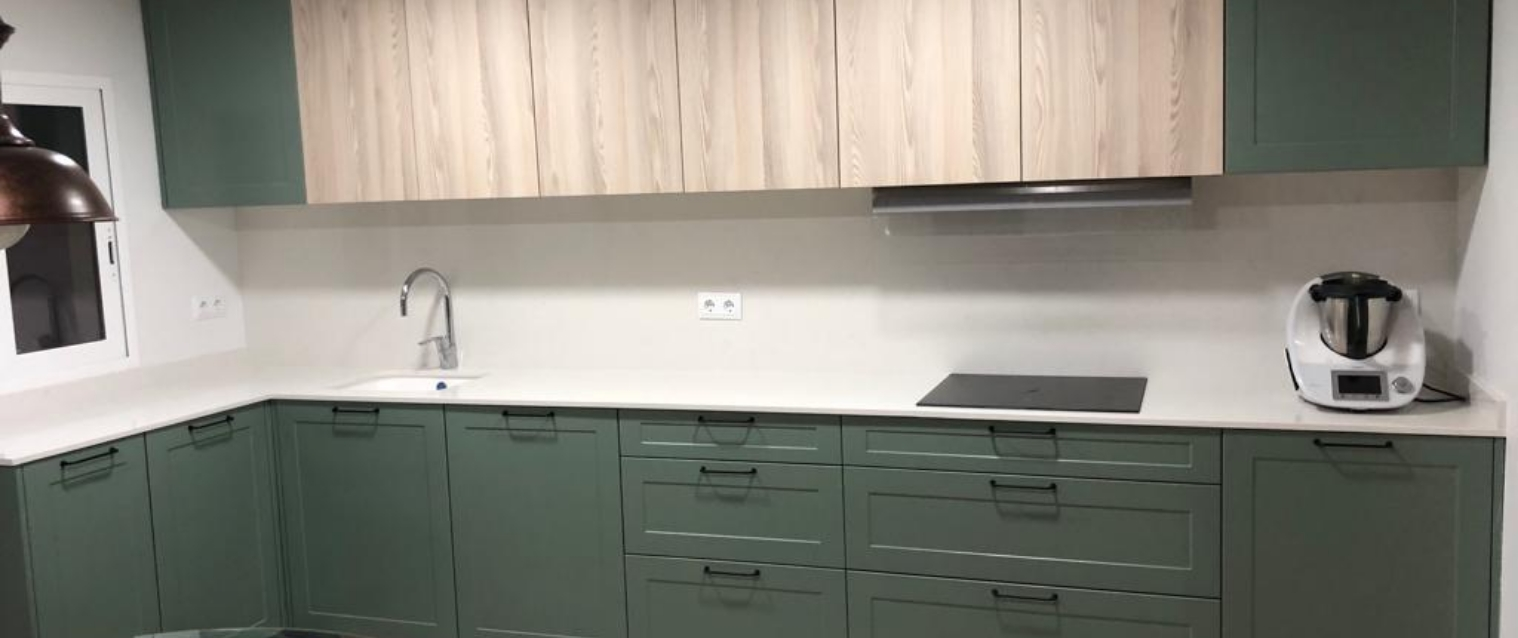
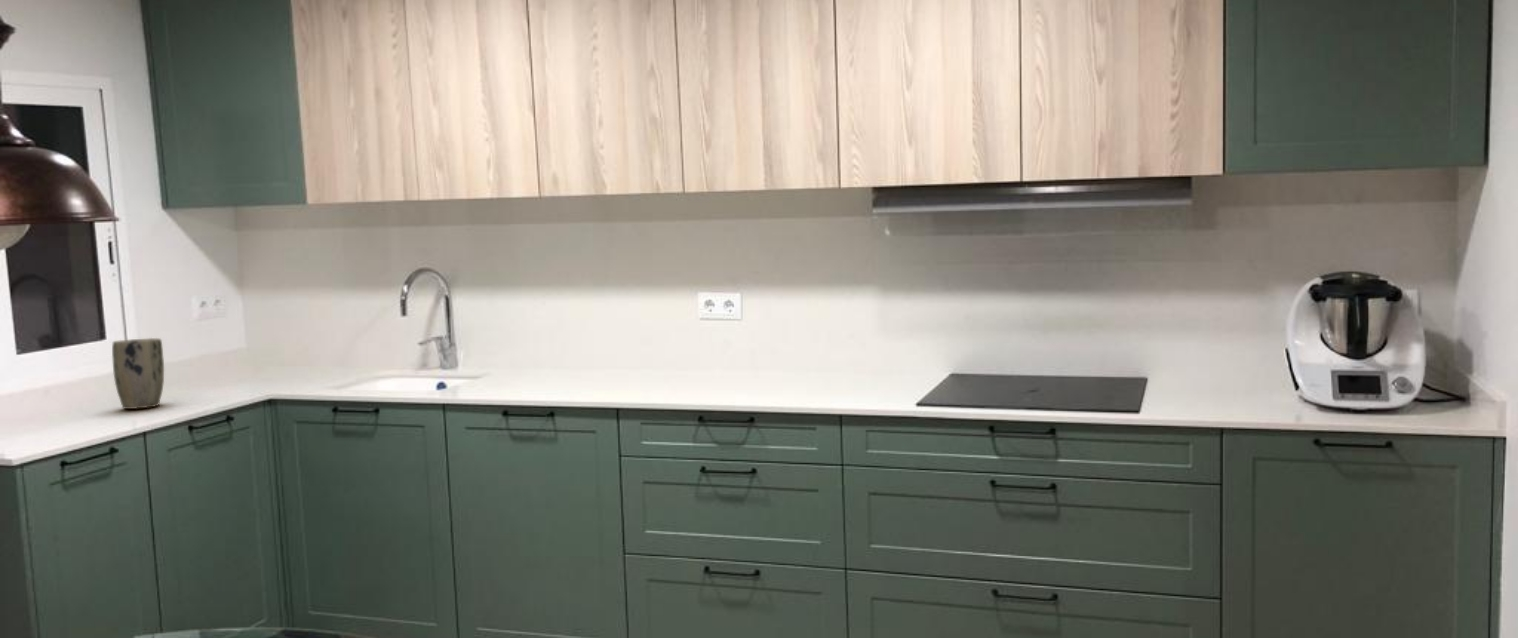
+ plant pot (139, 373)
